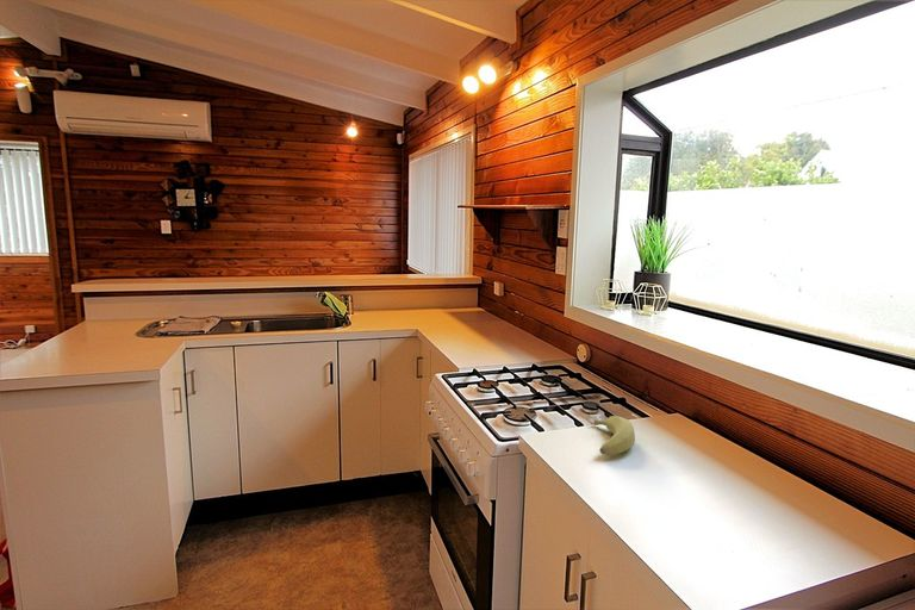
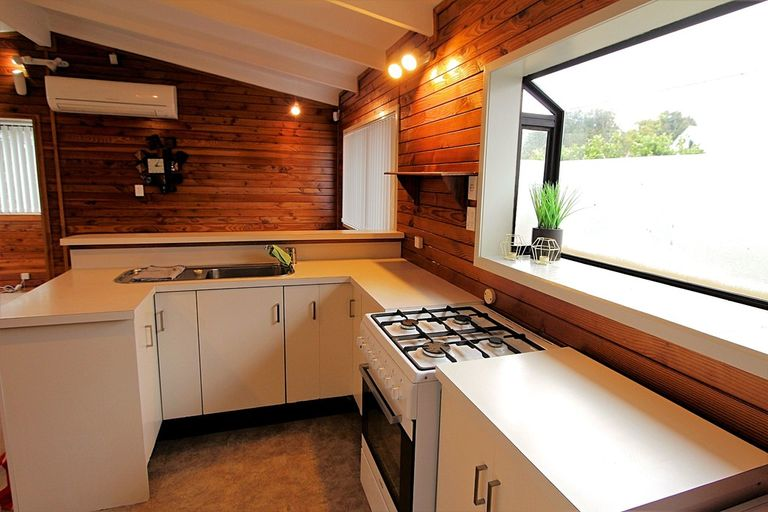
- banana (608, 429)
